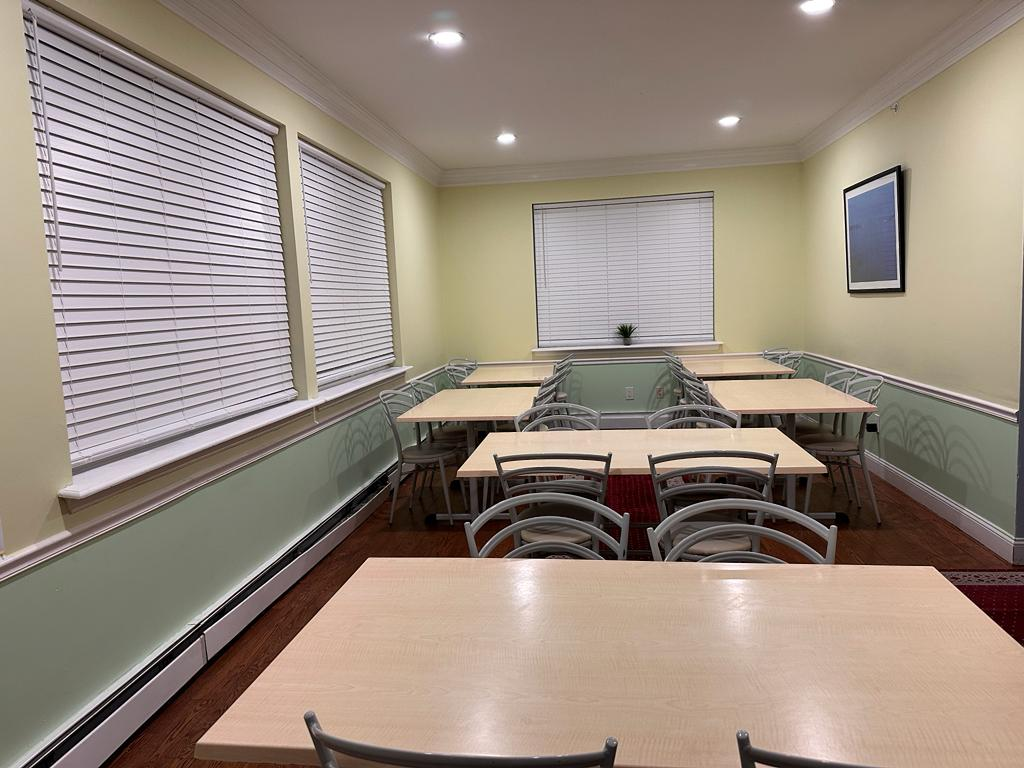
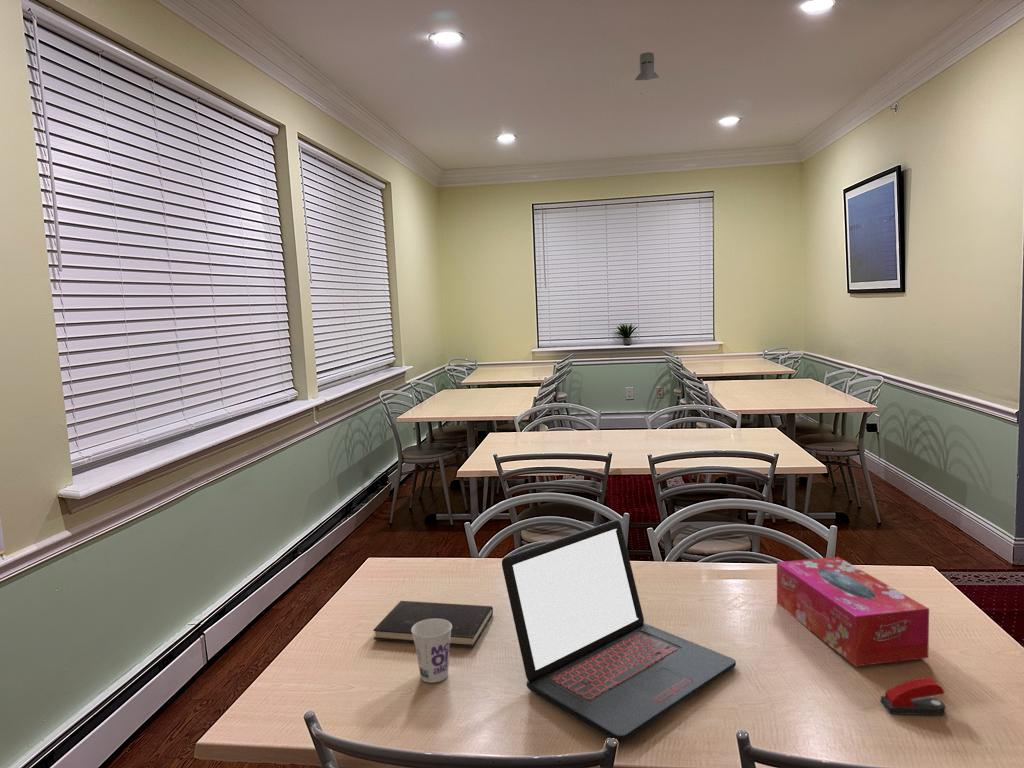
+ laptop (619, 613)
+ tissue box (845, 605)
+ hardcover book (435, 618)
+ stapler (914, 694)
+ cup (433, 651)
+ knight helmet (646, 69)
